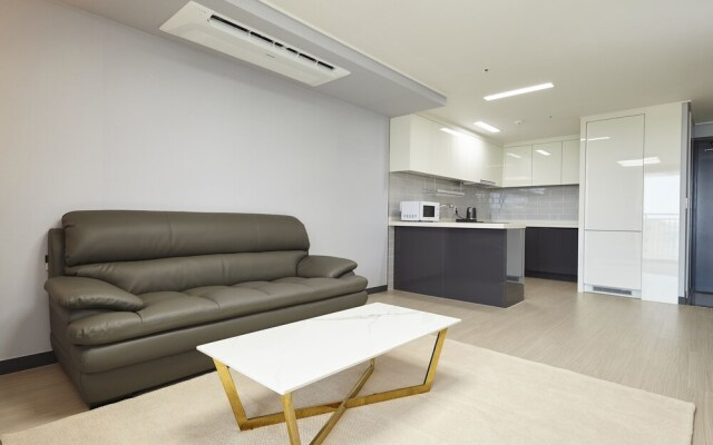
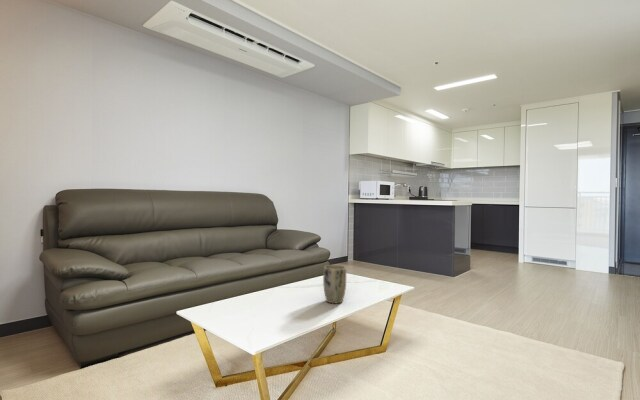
+ plant pot (334, 284)
